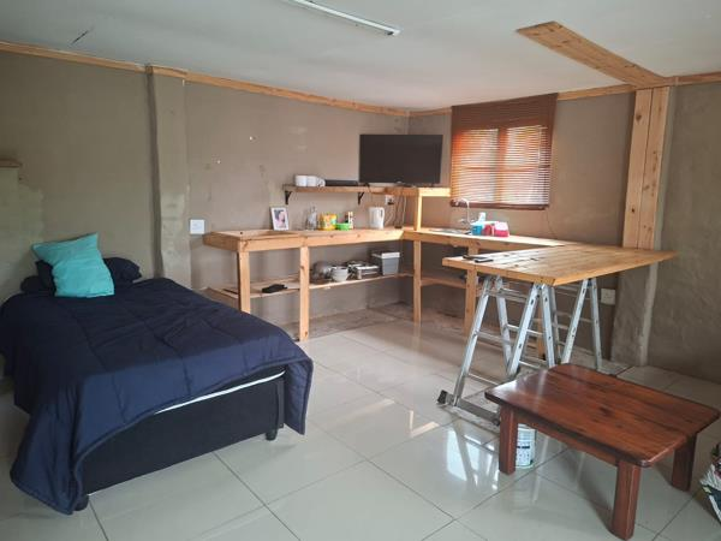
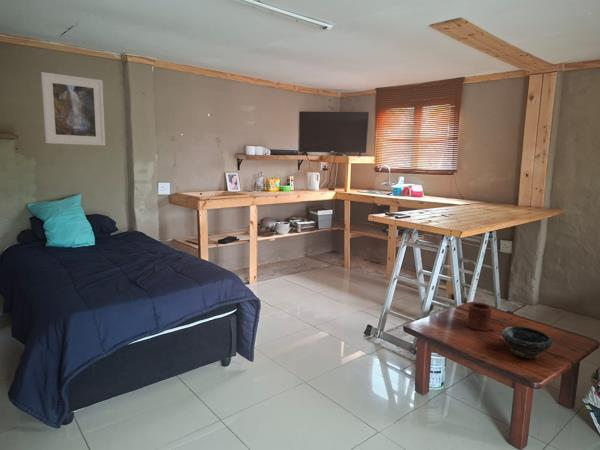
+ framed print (74, 110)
+ mug (479, 315)
+ bowl (525, 343)
